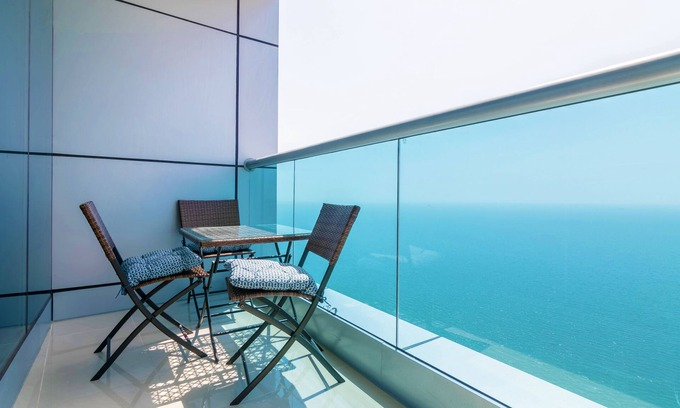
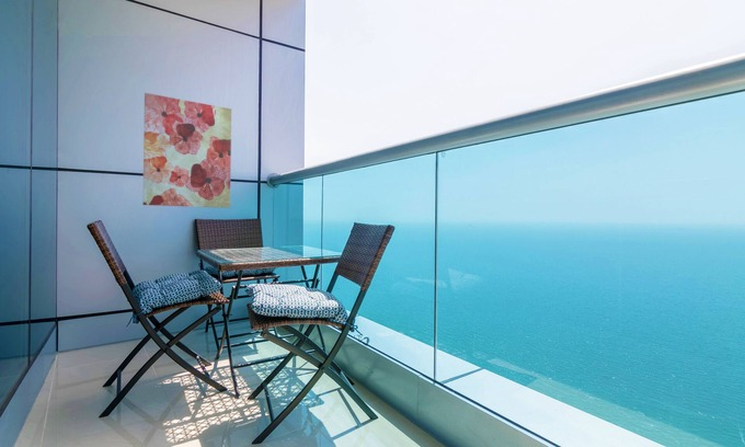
+ wall art (190, 153)
